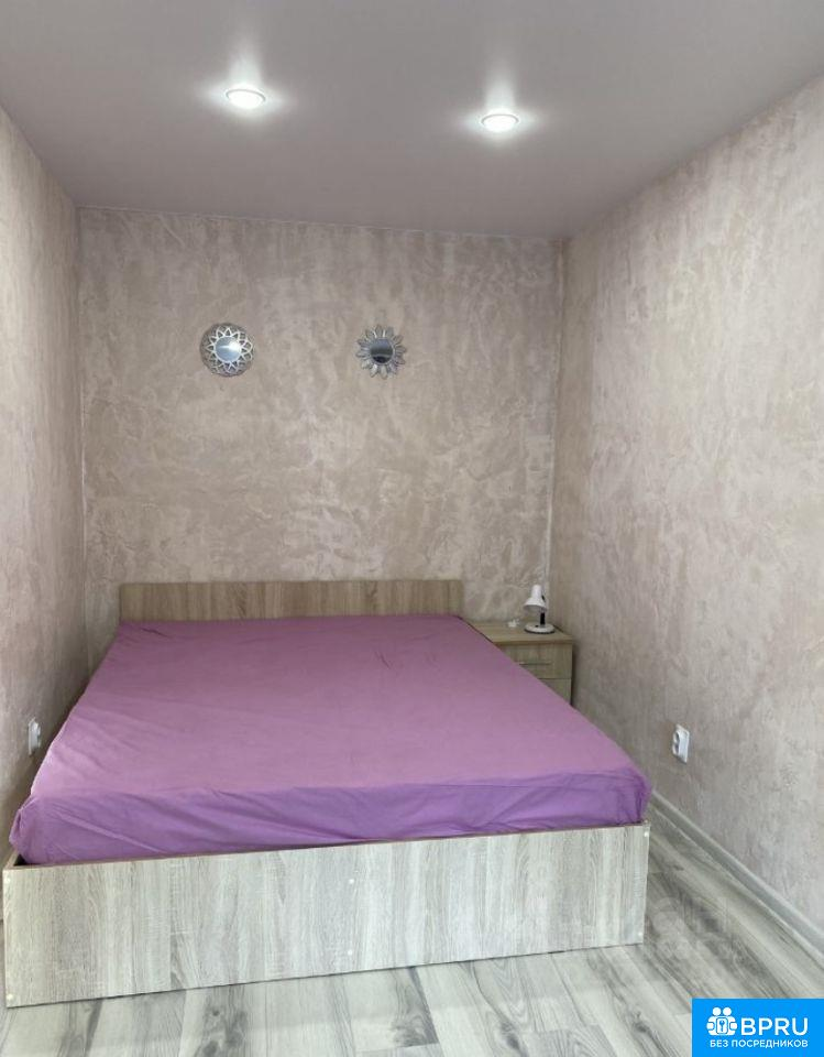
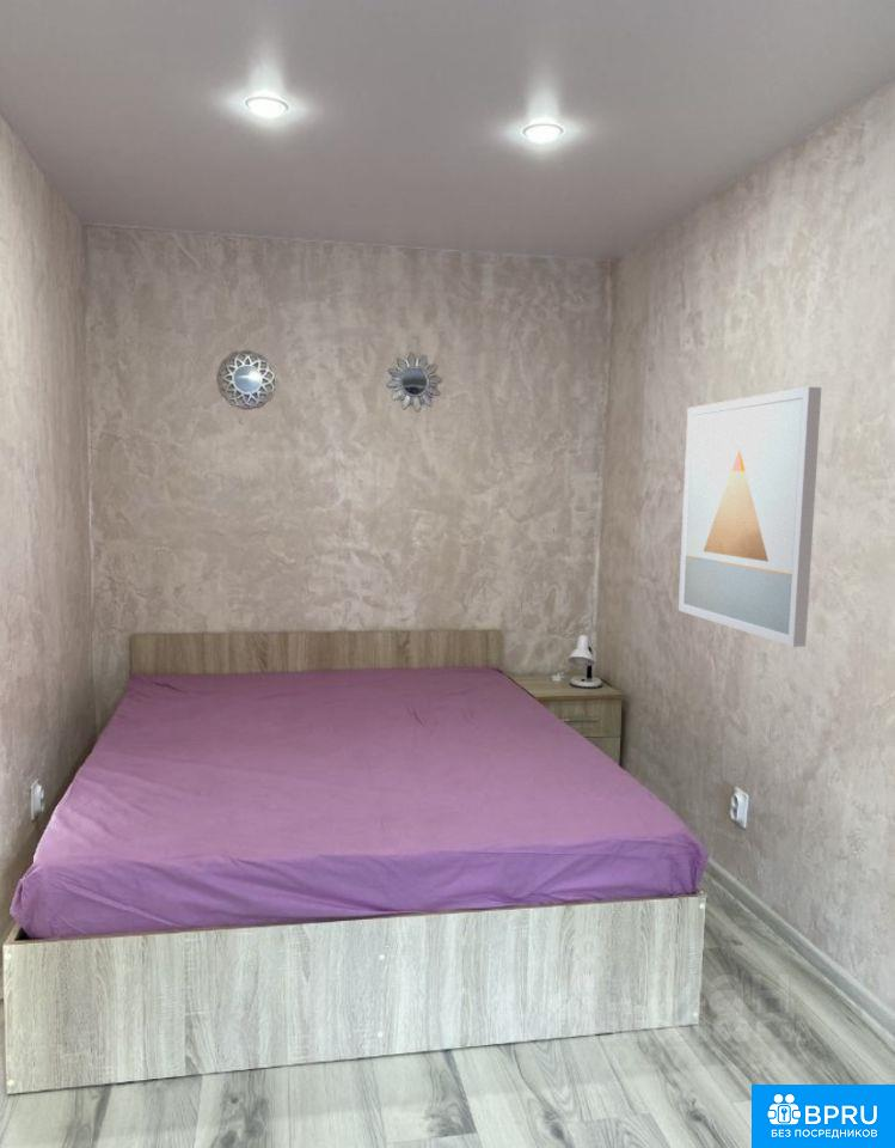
+ wall art (740, 513)
